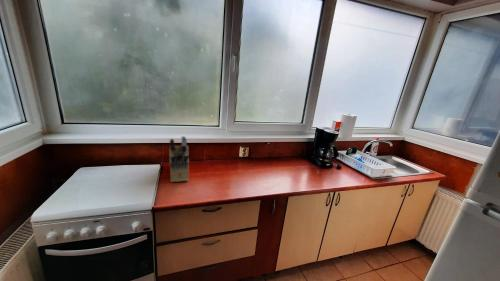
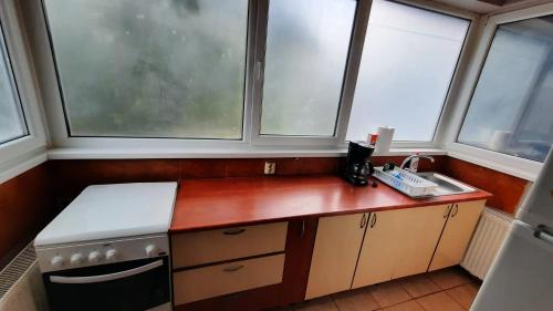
- knife block (179, 154)
